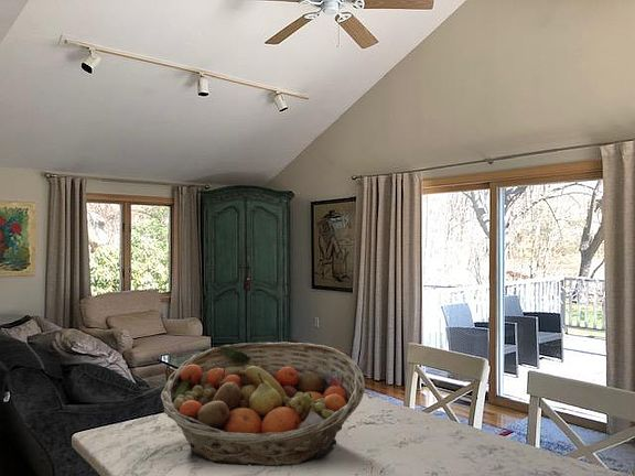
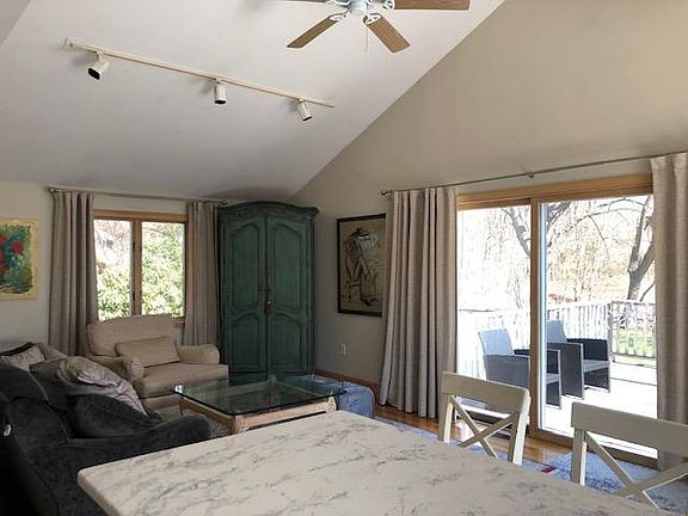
- fruit basket (263, 398)
